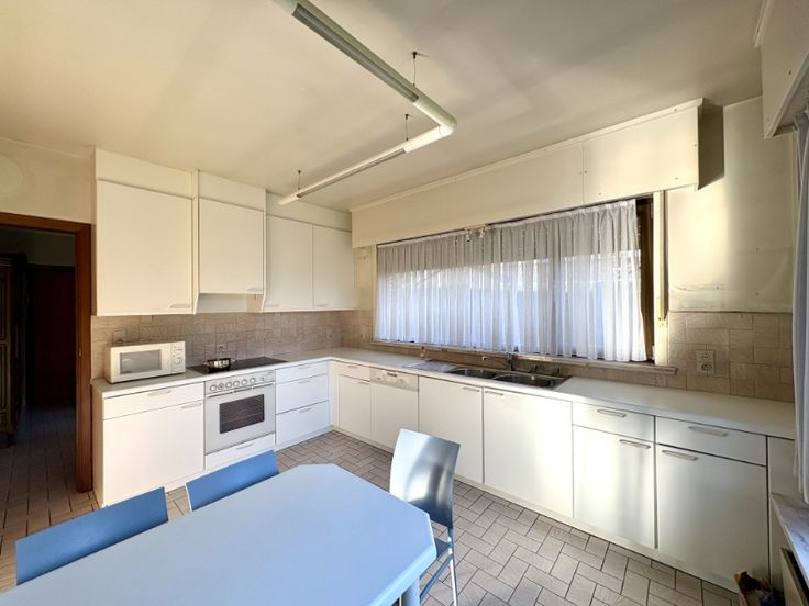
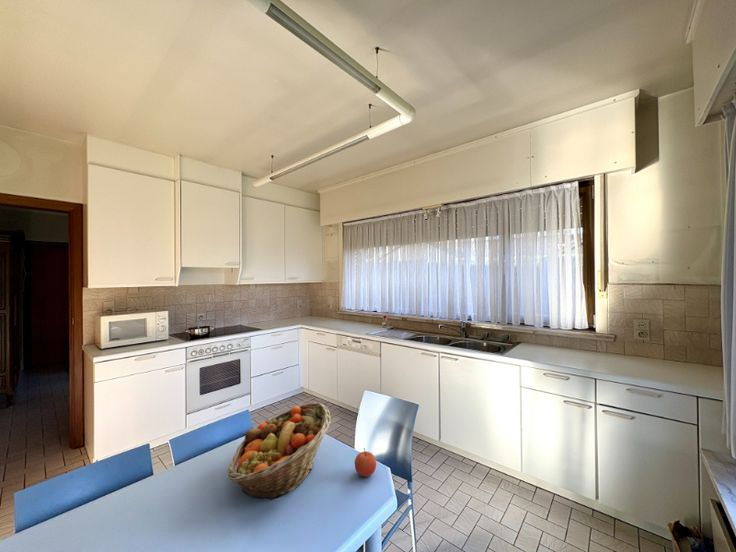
+ fruit basket (283, 444)
+ apple (365, 461)
